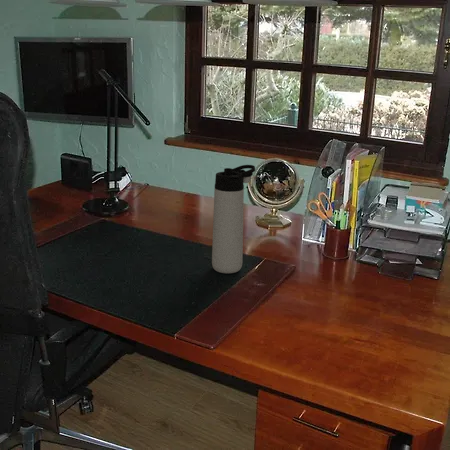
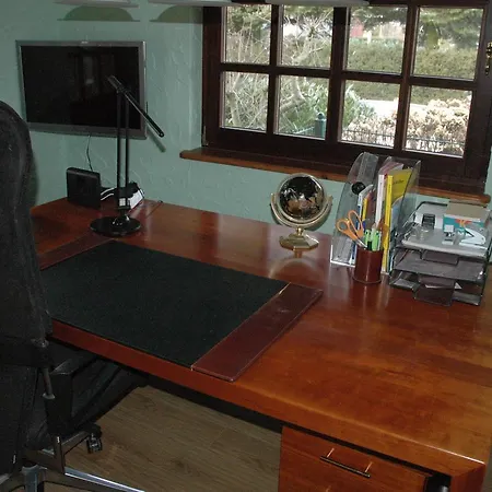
- thermos bottle (233, 218)
